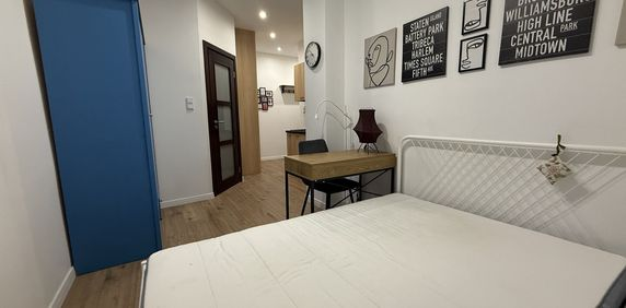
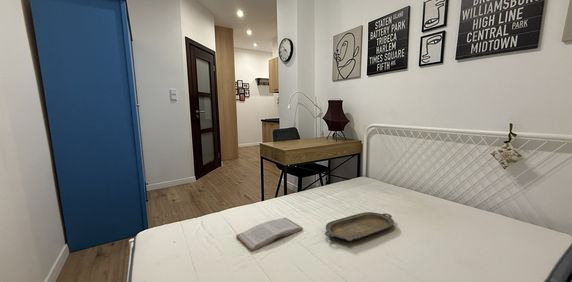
+ book (270, 230)
+ serving tray (360, 226)
